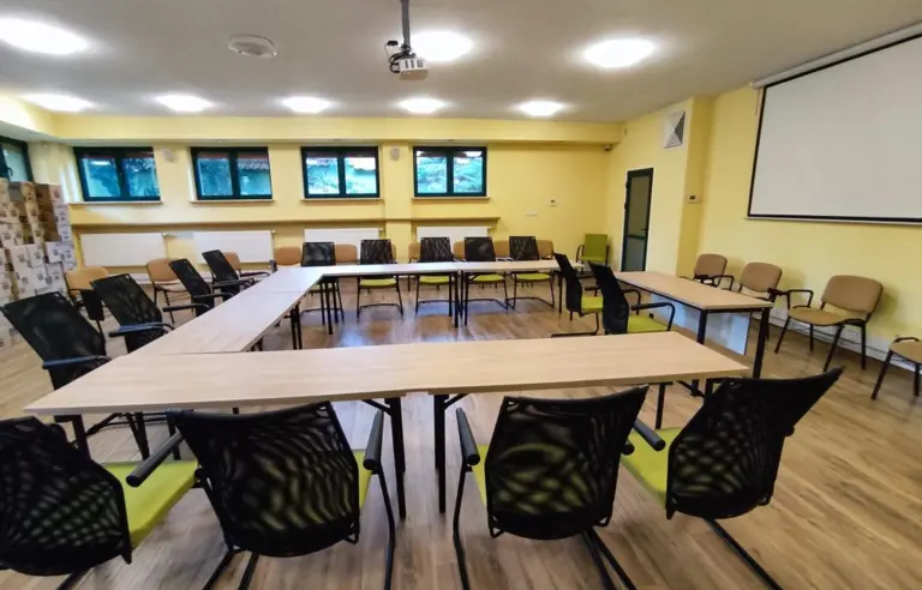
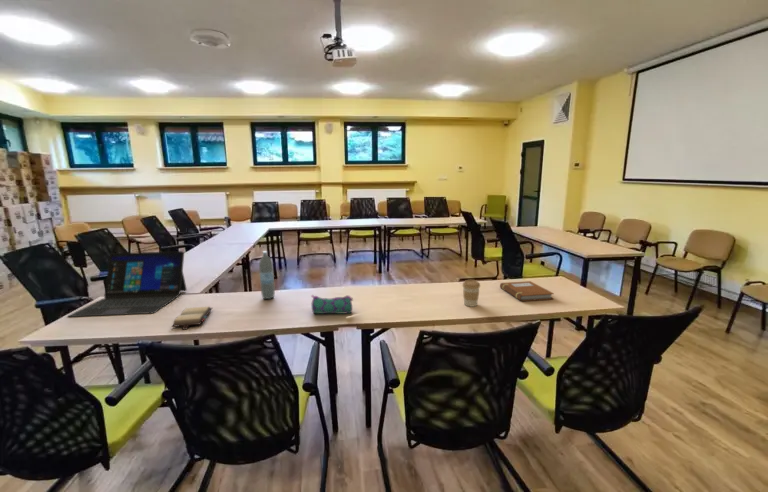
+ notebook (524, 290)
+ coffee cup (470, 292)
+ water bottle (266, 275)
+ pencil case (332, 304)
+ hardback book (194, 315)
+ laptop (131, 280)
